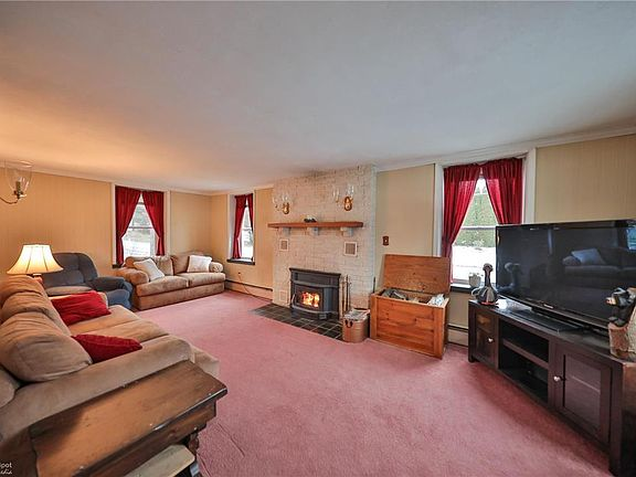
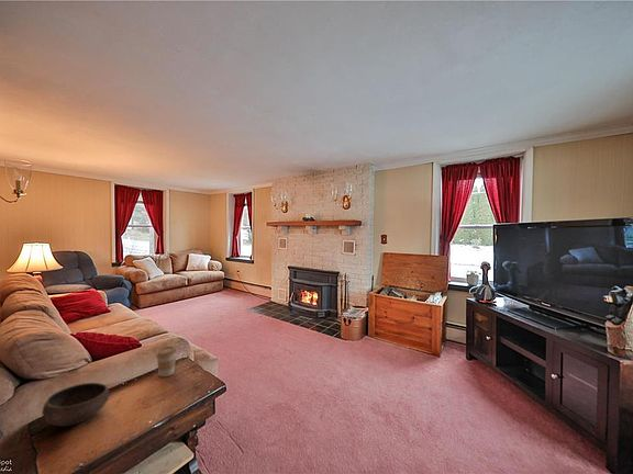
+ bowl (77, 404)
+ coffee cup (166, 361)
